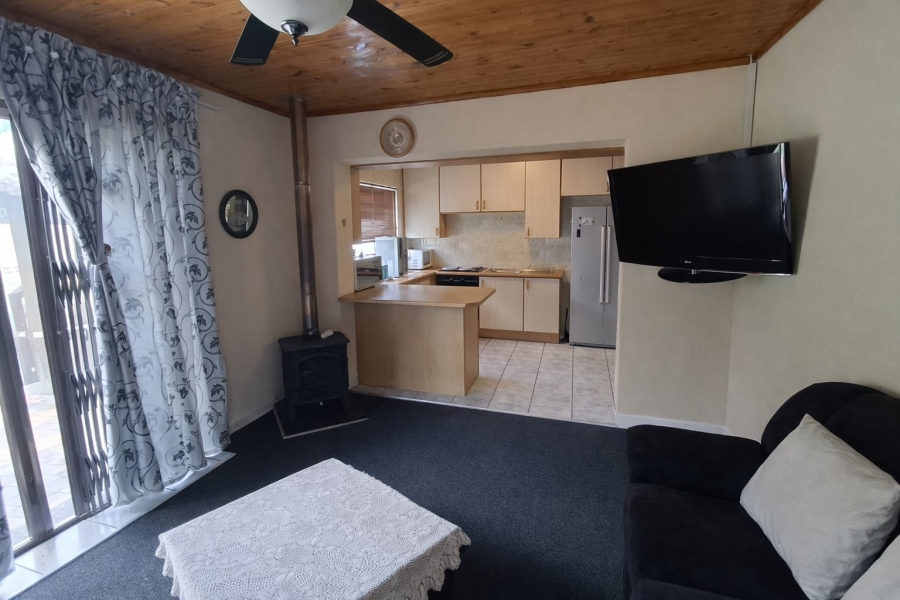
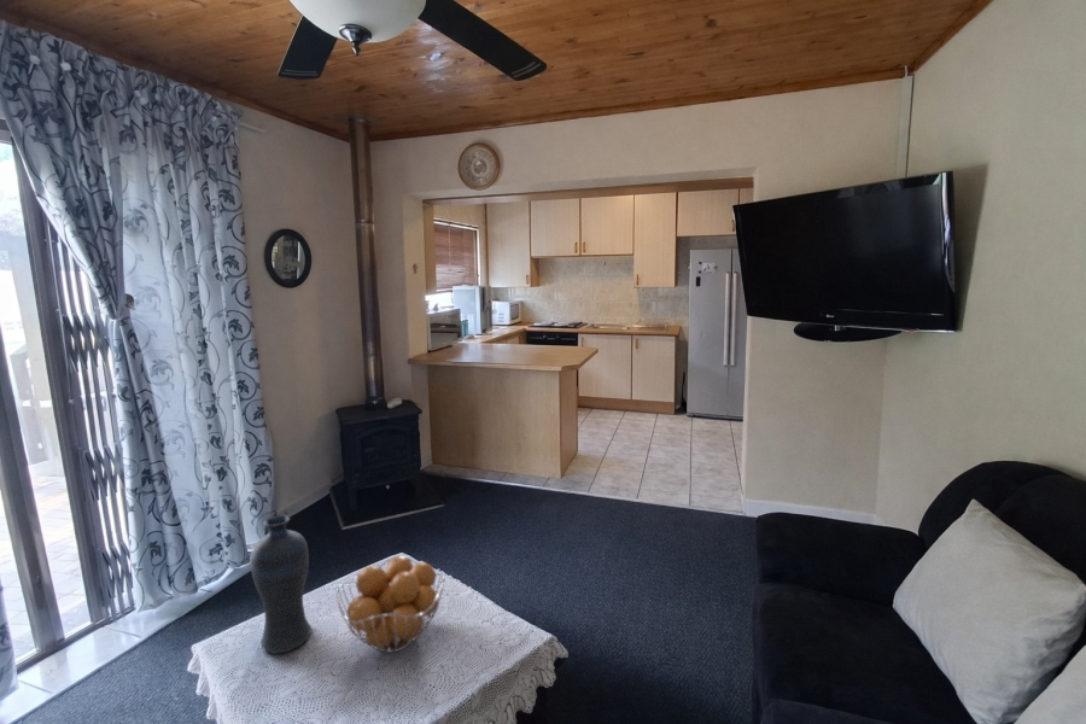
+ fruit basket (392, 603)
+ vase (281, 579)
